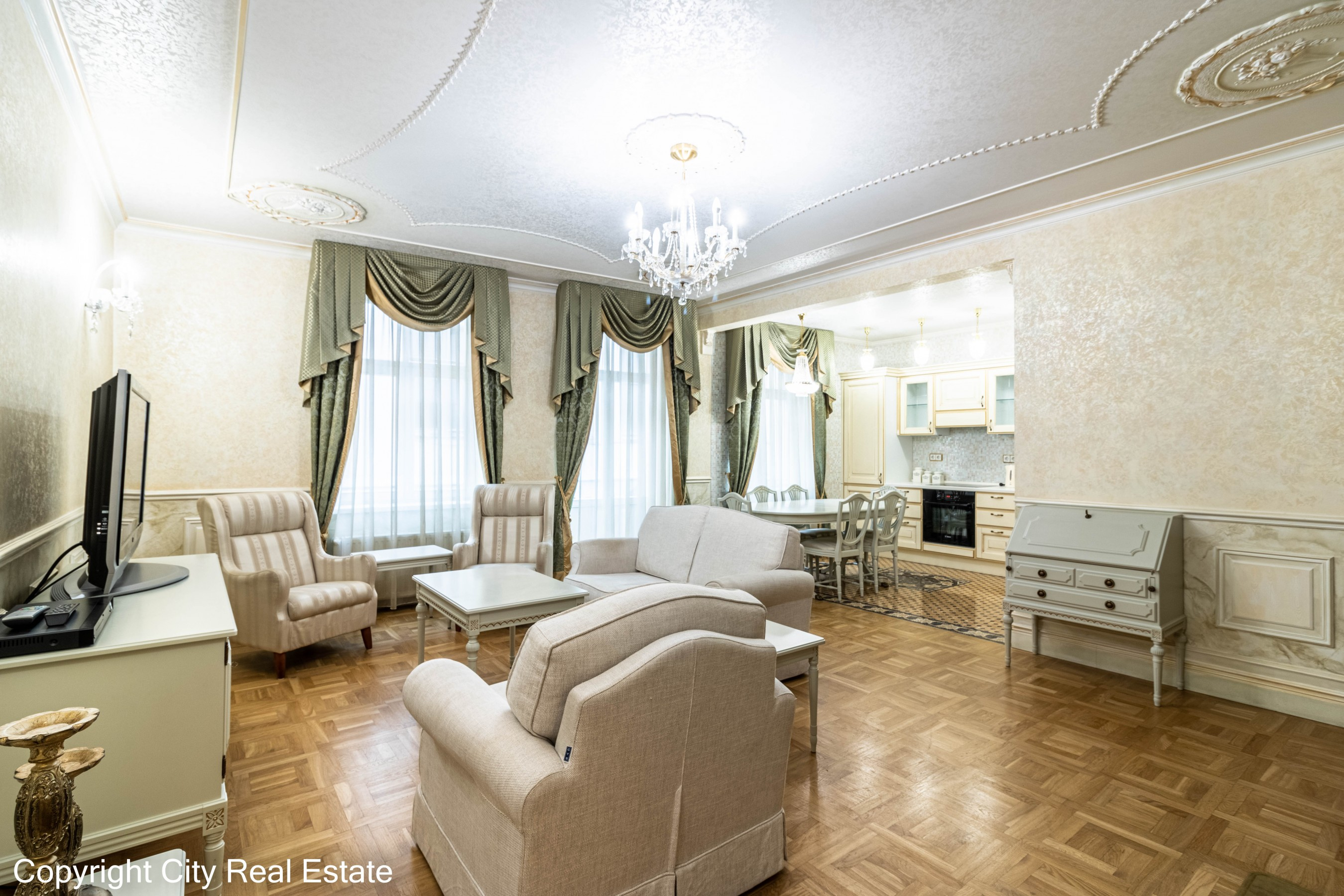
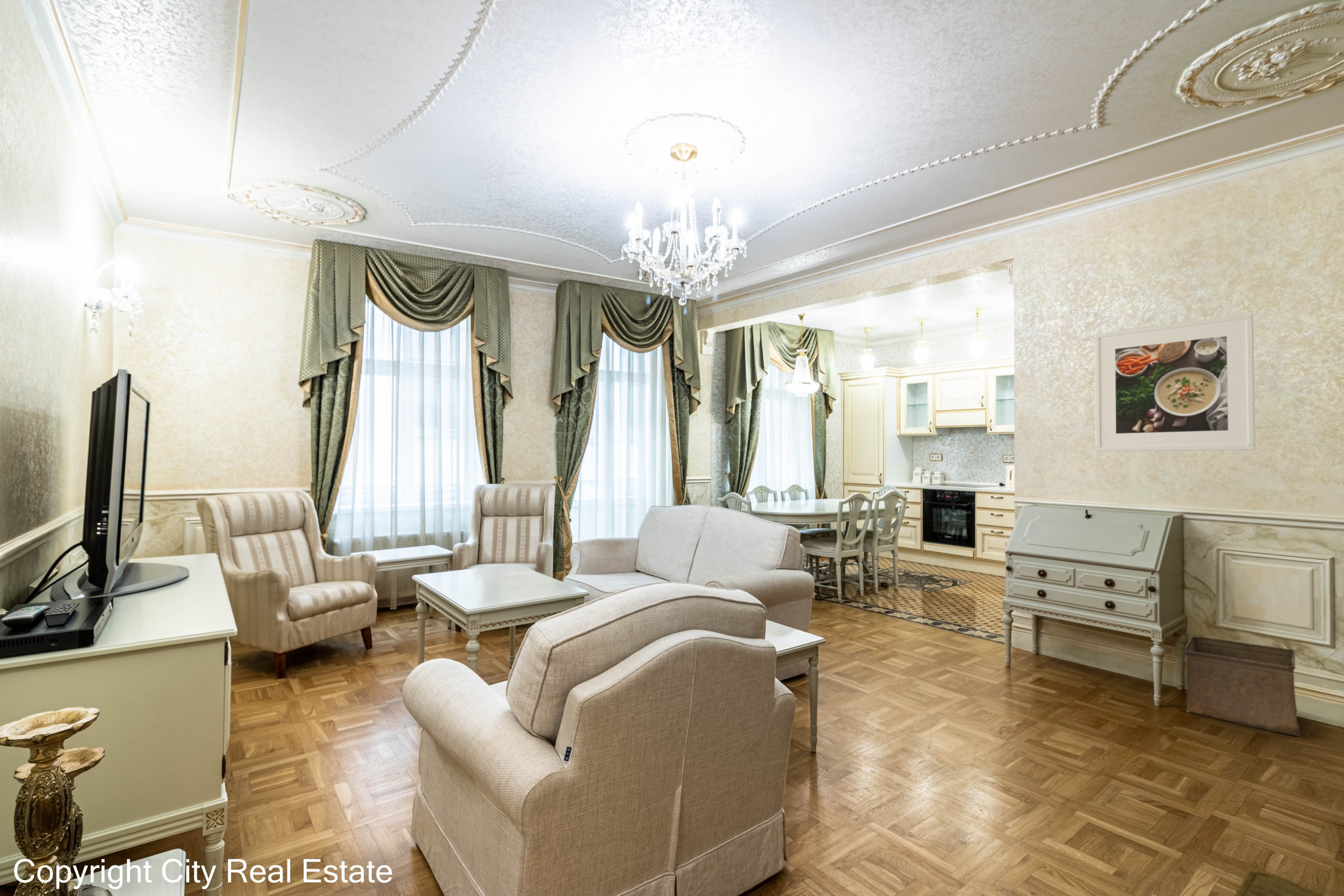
+ storage bin (1241, 681)
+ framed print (1168, 387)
